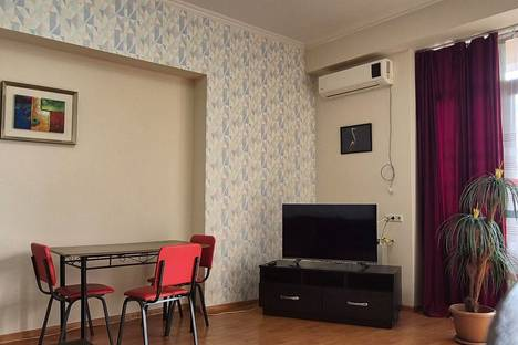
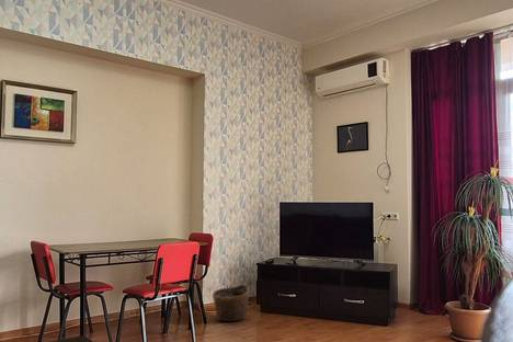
+ basket (230, 303)
